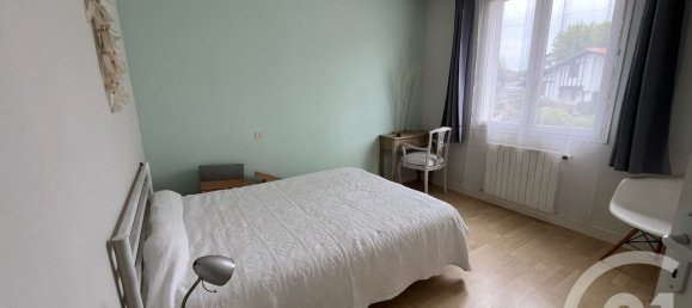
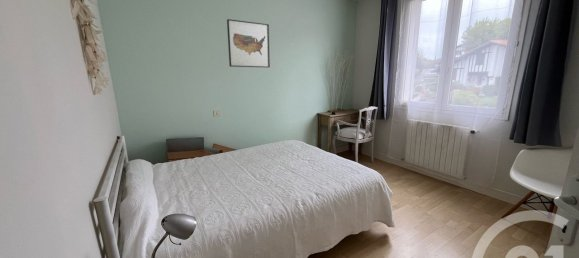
+ wall art (249, 44)
